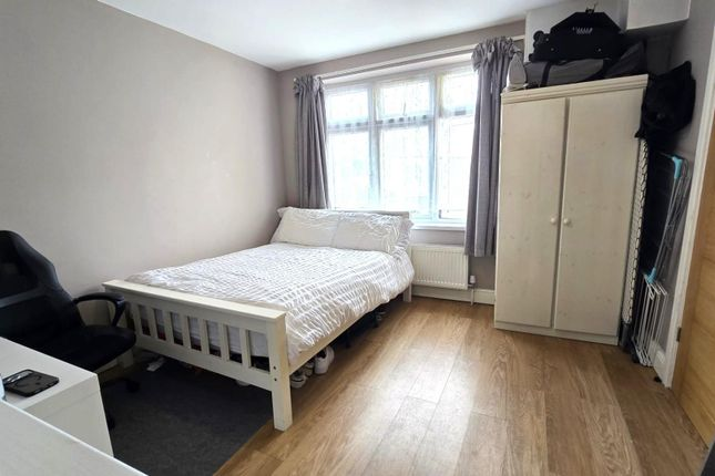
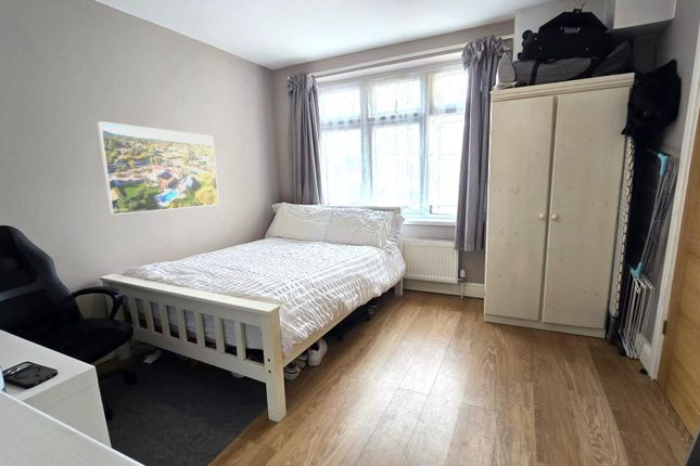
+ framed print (168, 170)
